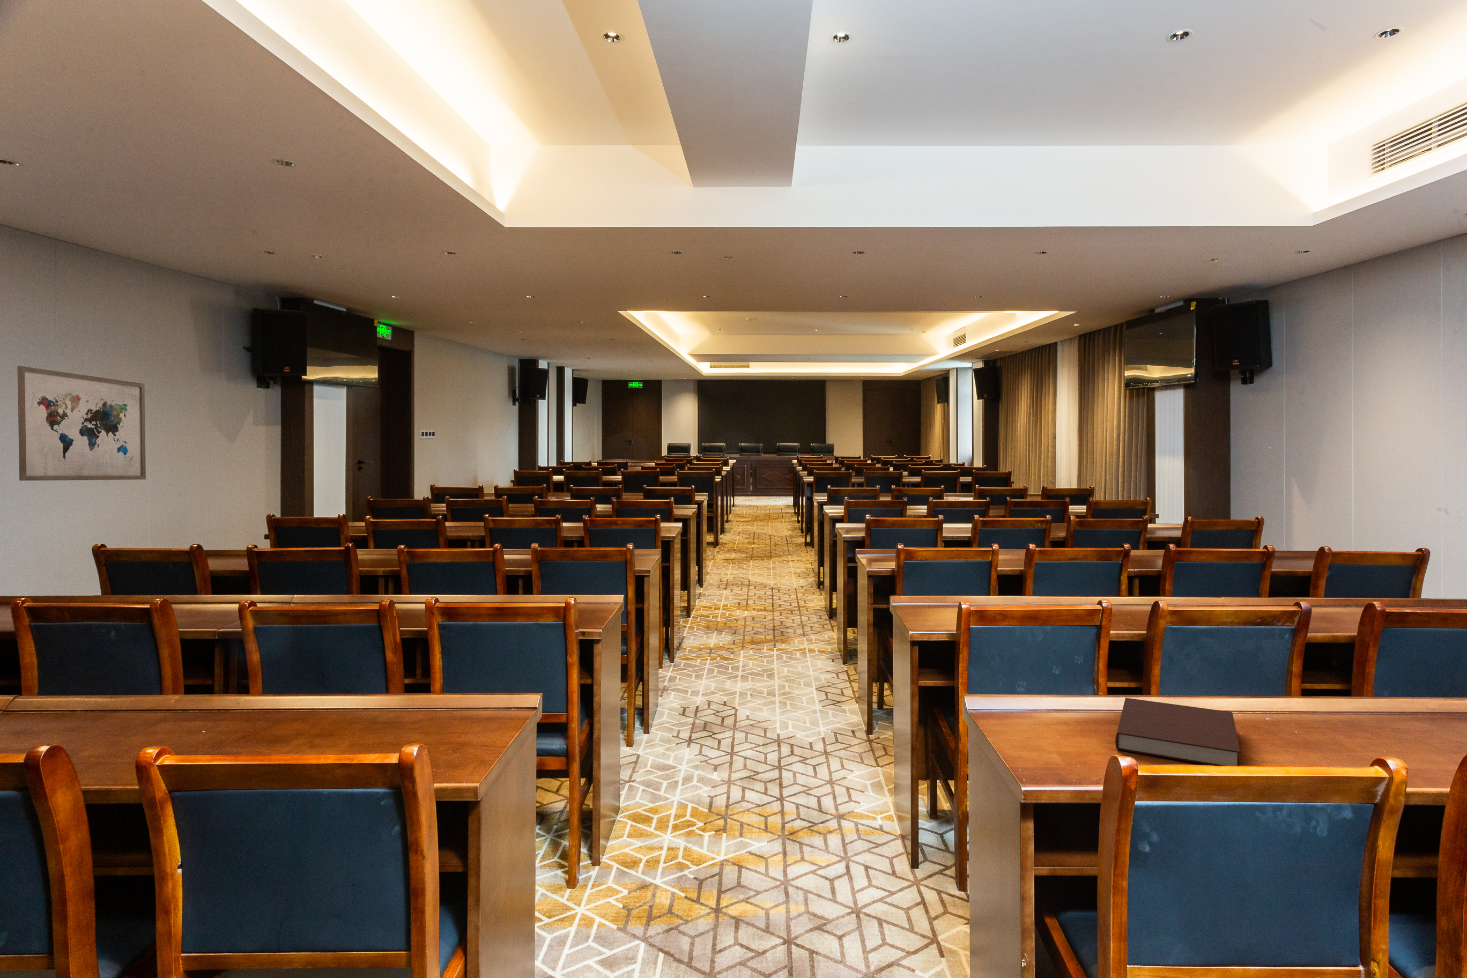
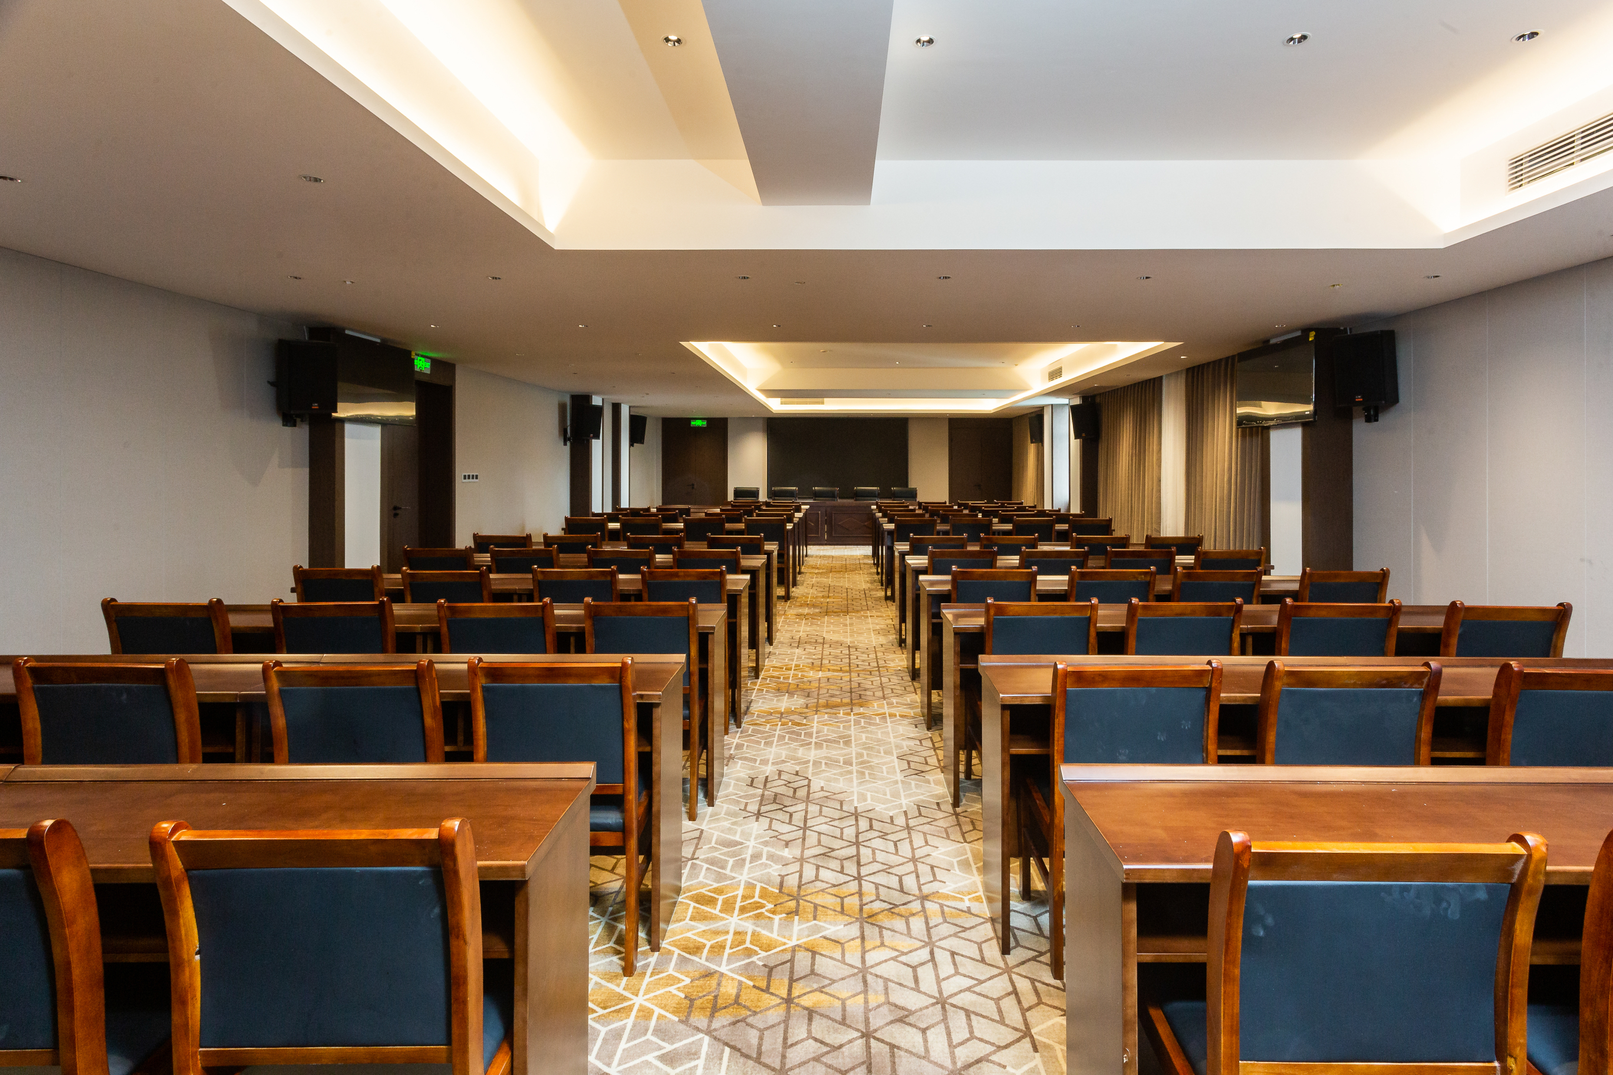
- notebook (1176, 730)
- wall art (87, 428)
